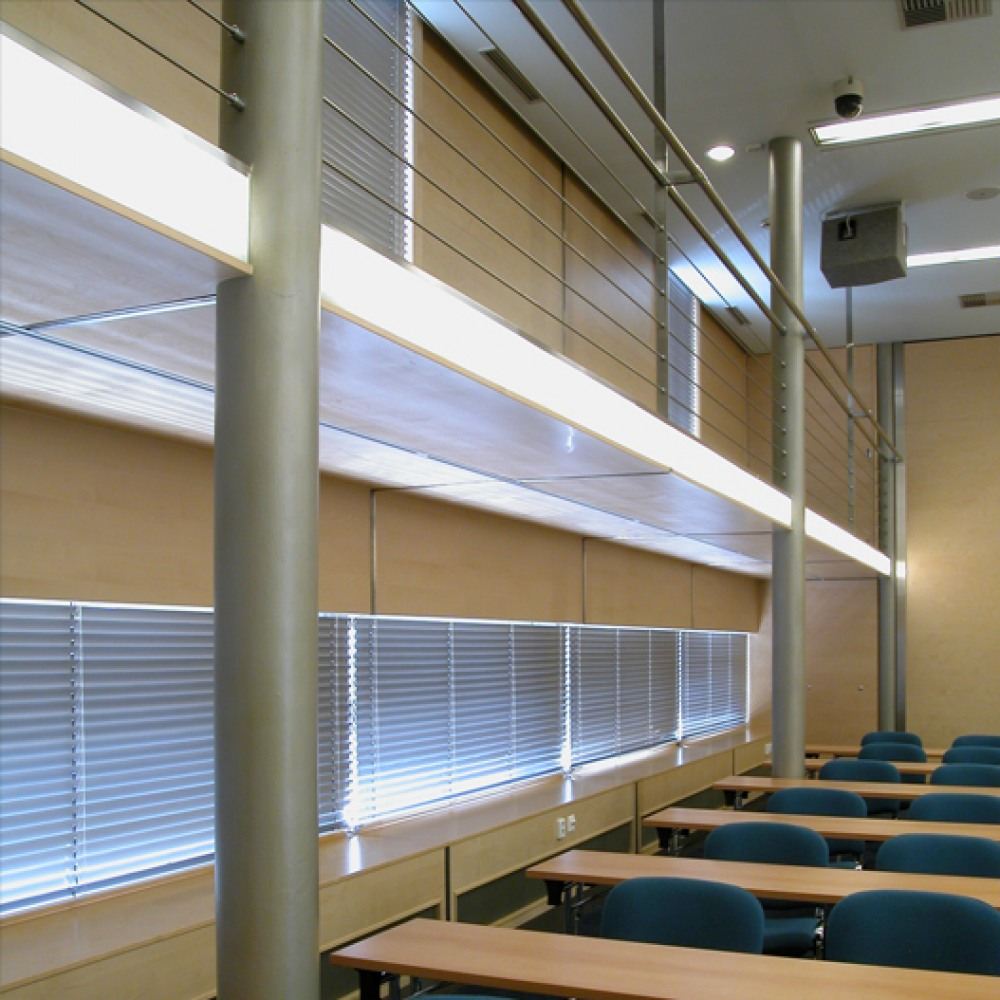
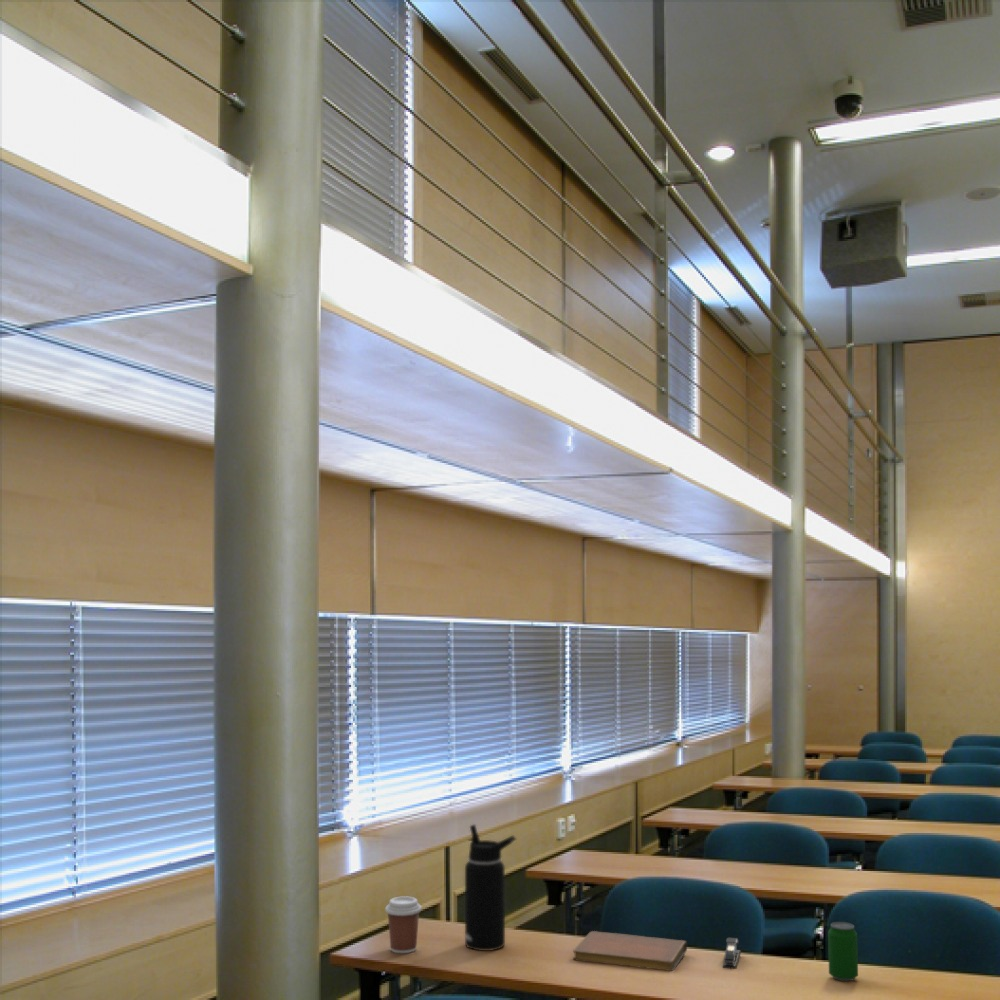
+ water bottle (490, 885)
+ stapler (731, 951)
+ notebook (630, 950)
+ coffee cup (403, 924)
+ beverage can (842, 951)
